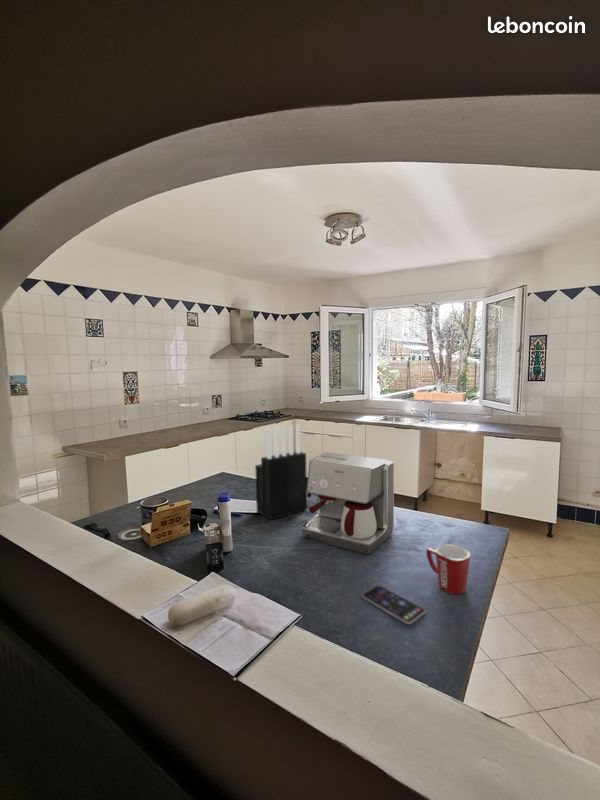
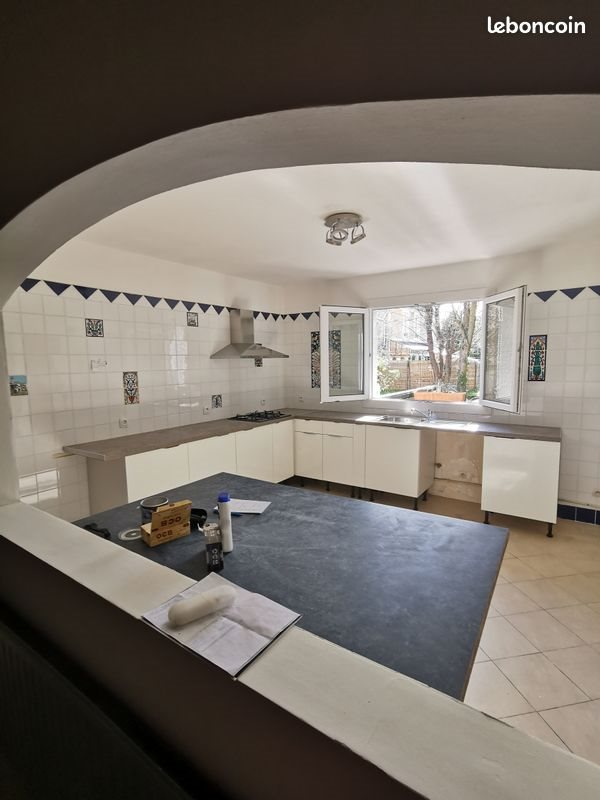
- coffee maker (347, 497)
- smartphone (392, 603)
- mug (445, 566)
- knife block (279, 467)
